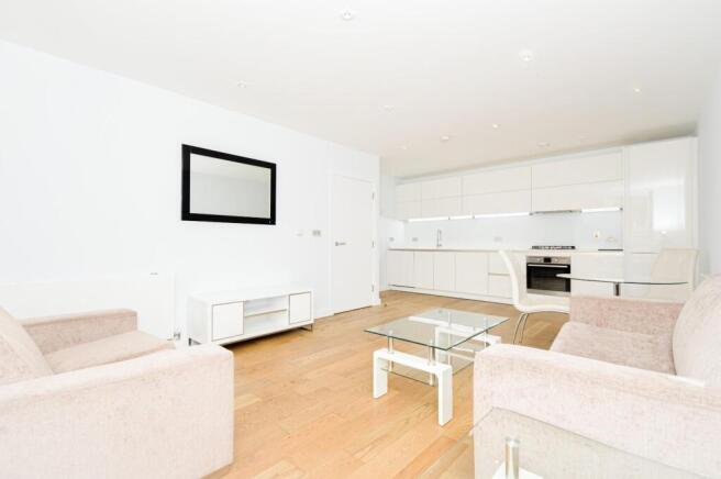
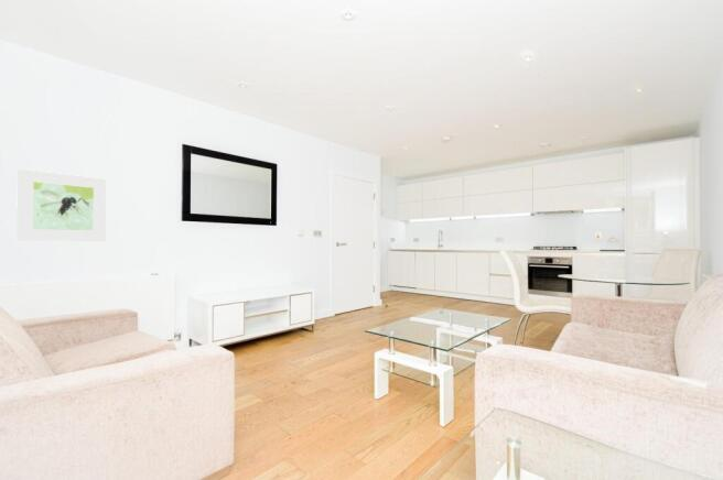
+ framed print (64, 207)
